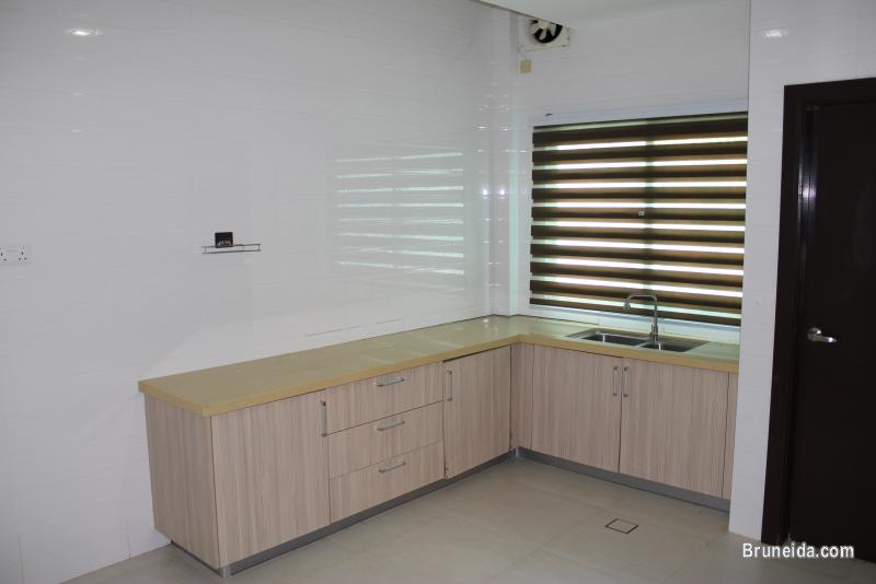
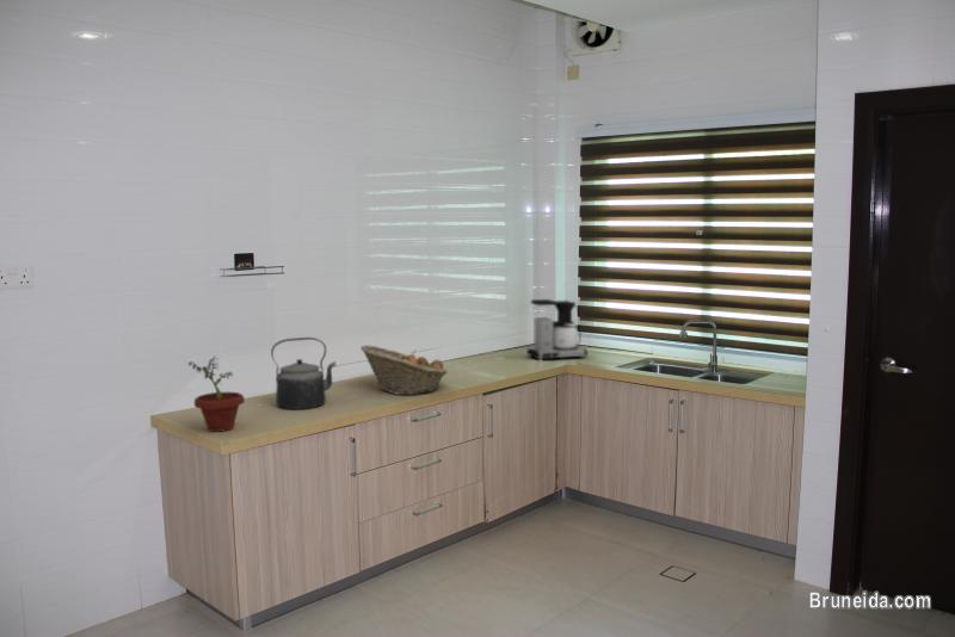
+ kettle (304, 370)
+ potted plant (216, 391)
+ fruit basket (403, 366)
+ coffee maker (556, 328)
